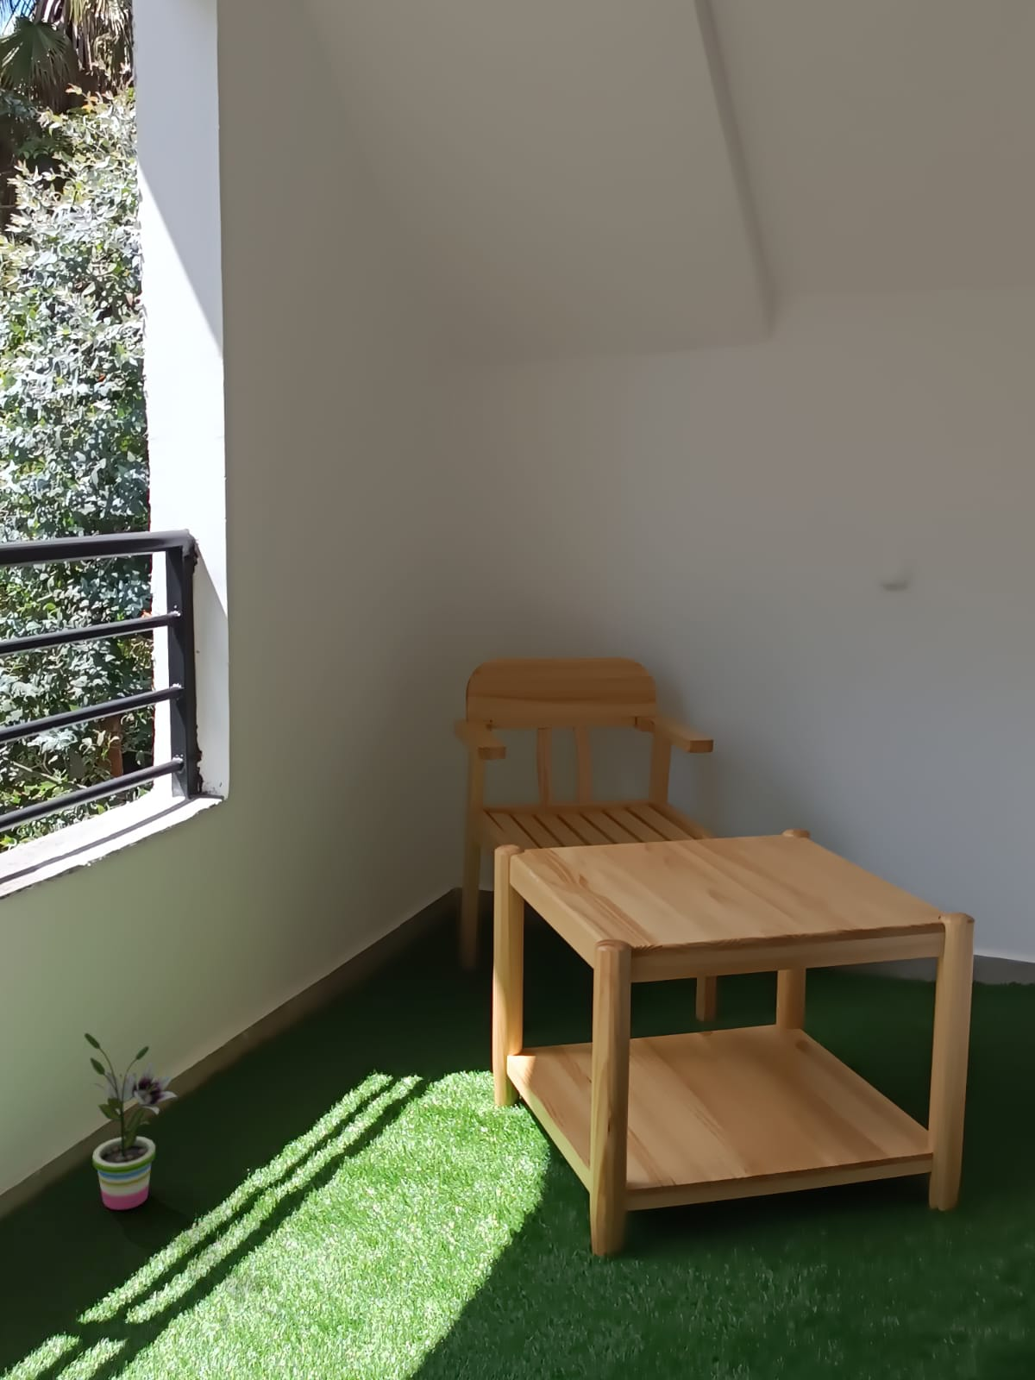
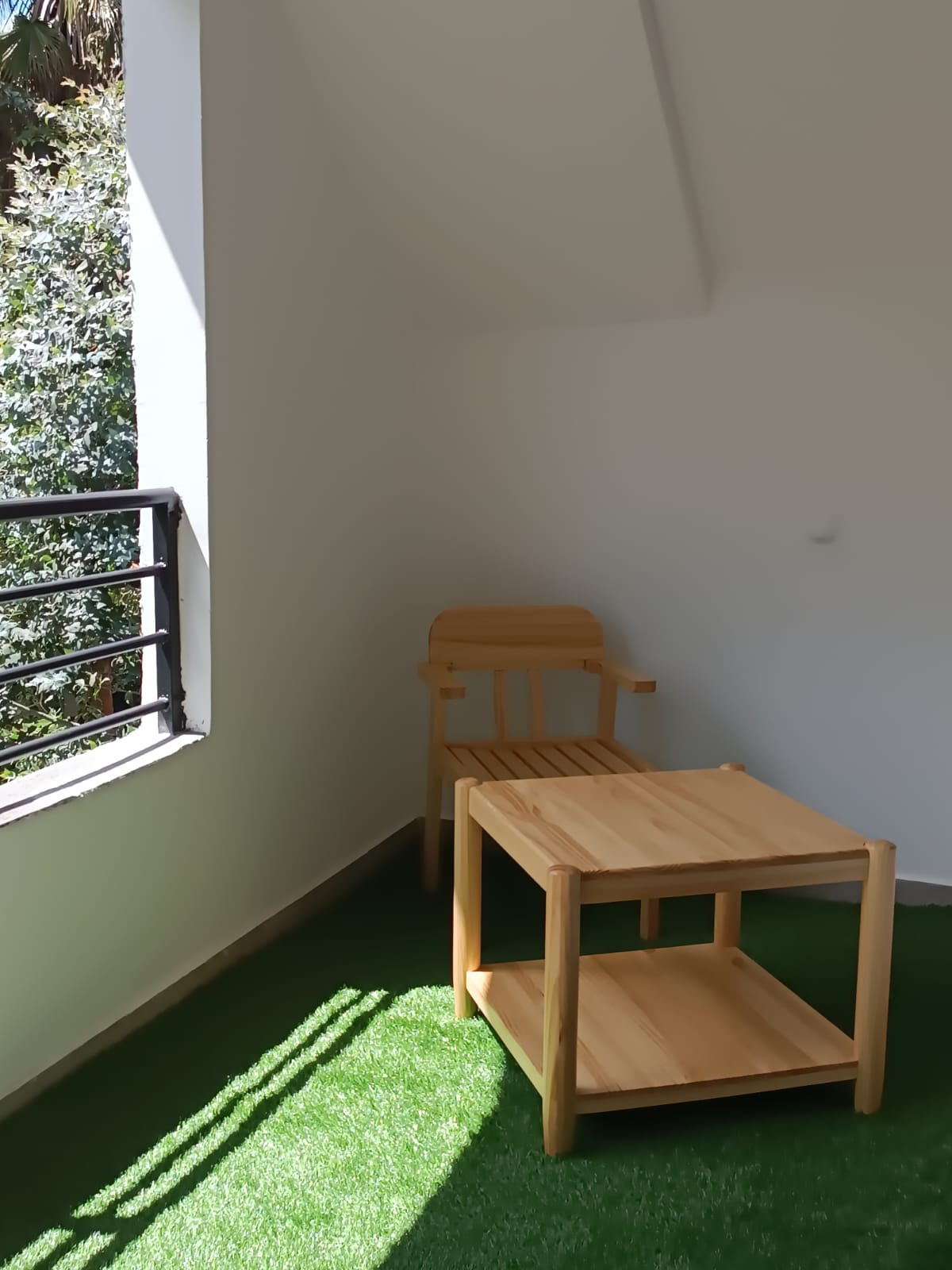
- potted plant (133, 1108)
